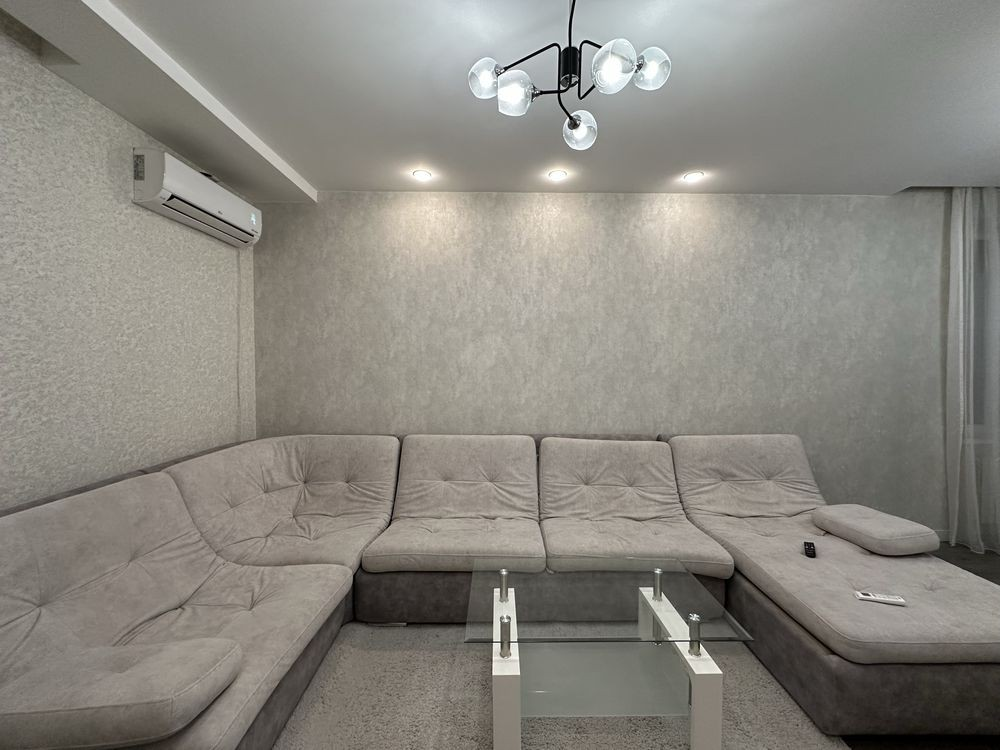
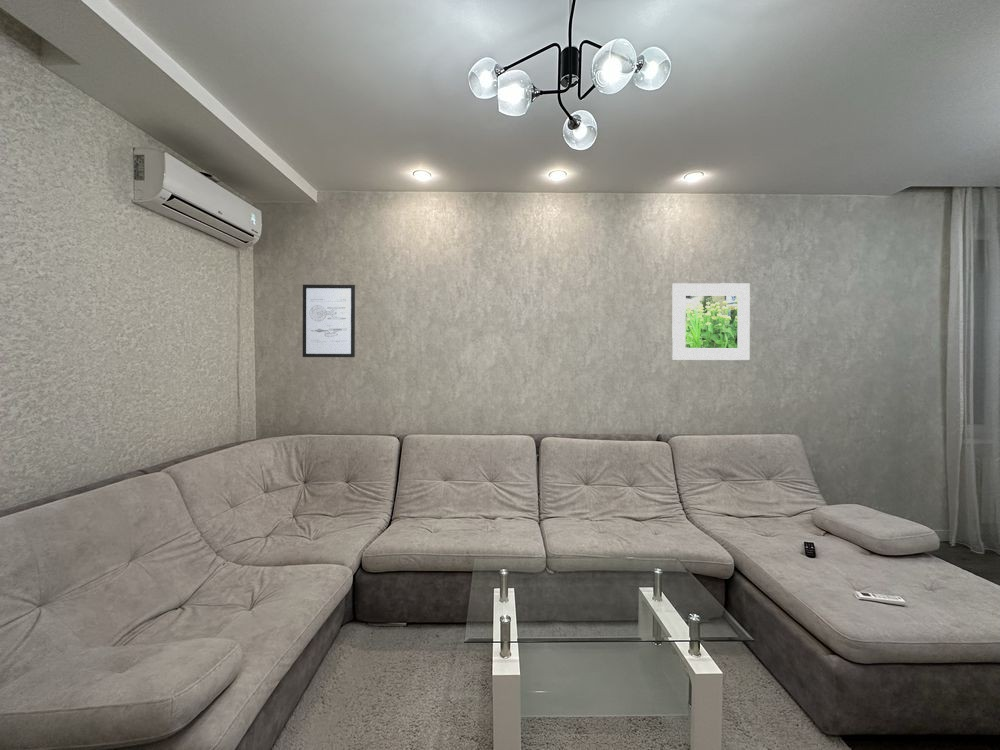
+ wall art (328, 321)
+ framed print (711, 321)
